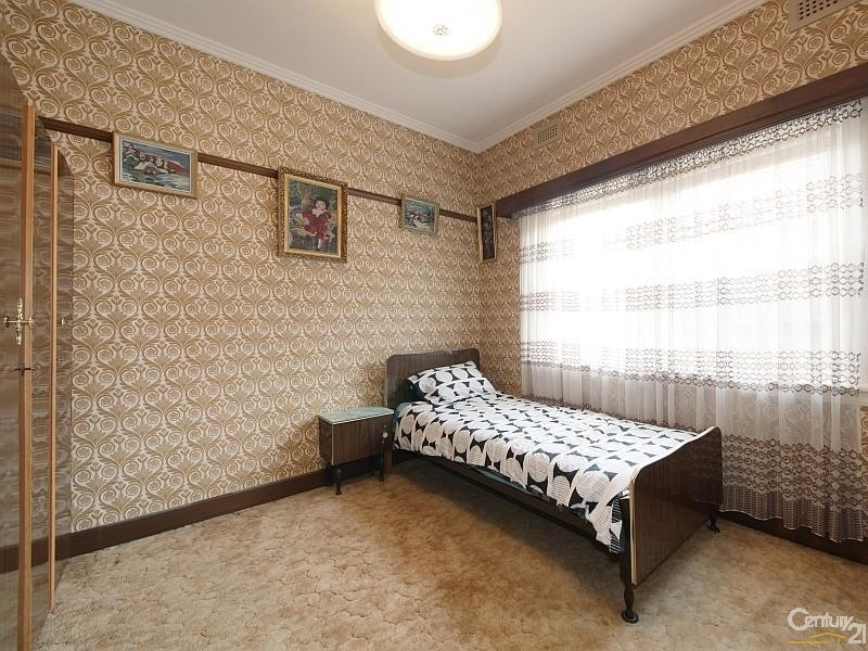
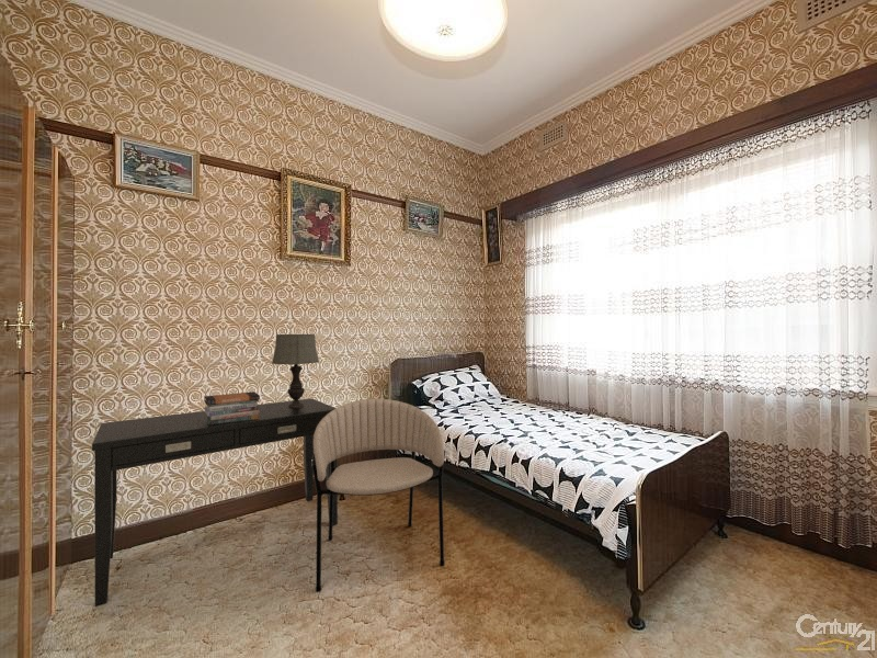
+ table lamp (296, 370)
+ book stack (231, 407)
+ chair (377, 480)
+ desk (221, 451)
